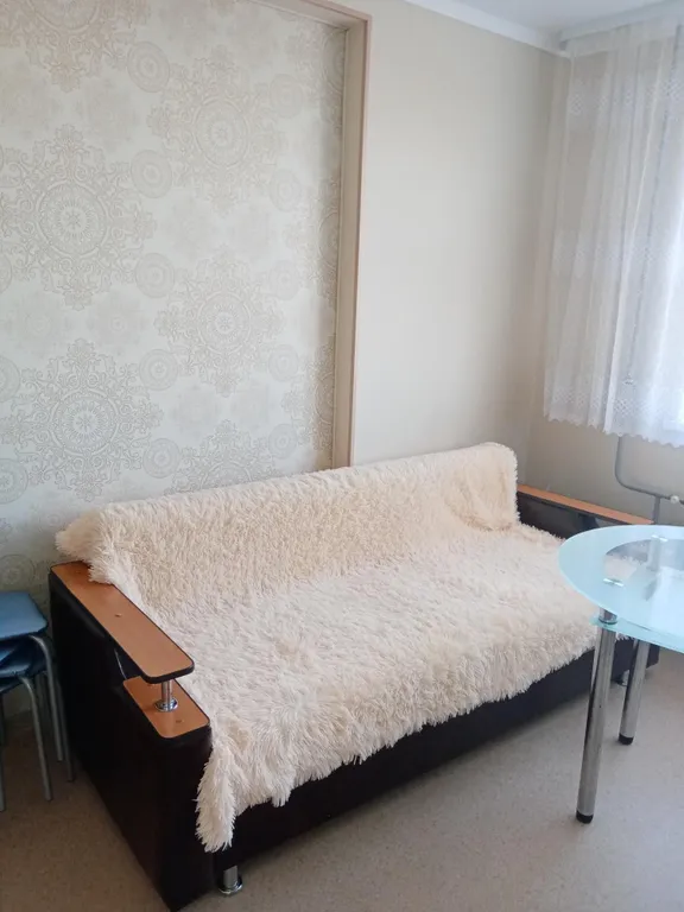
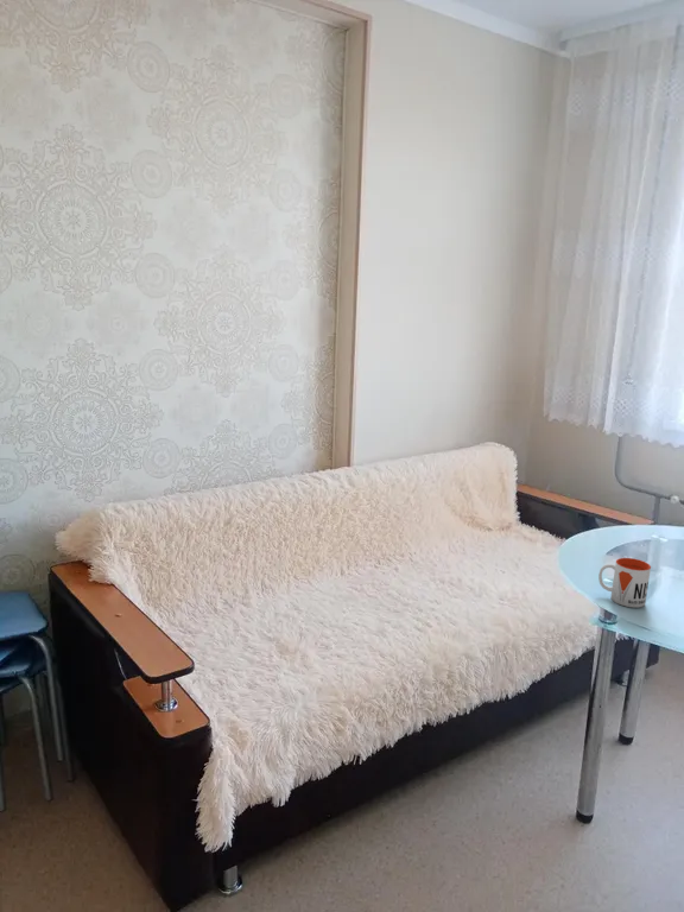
+ mug (622, 580)
